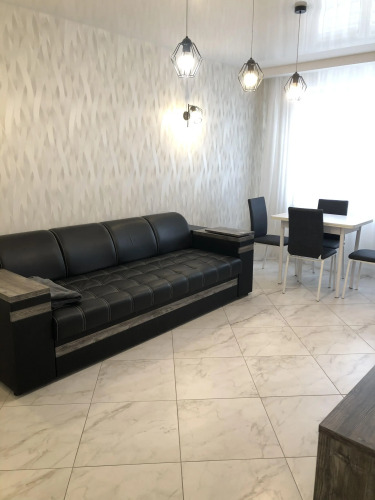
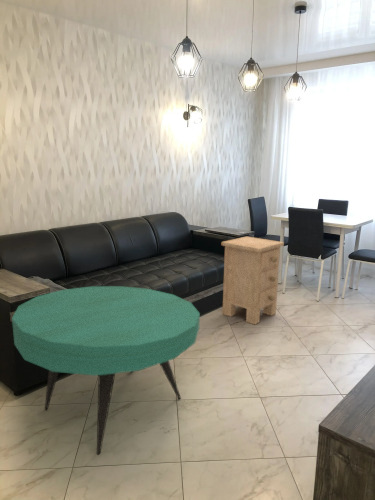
+ nightstand (253, 279)
+ coffee table (111, 357)
